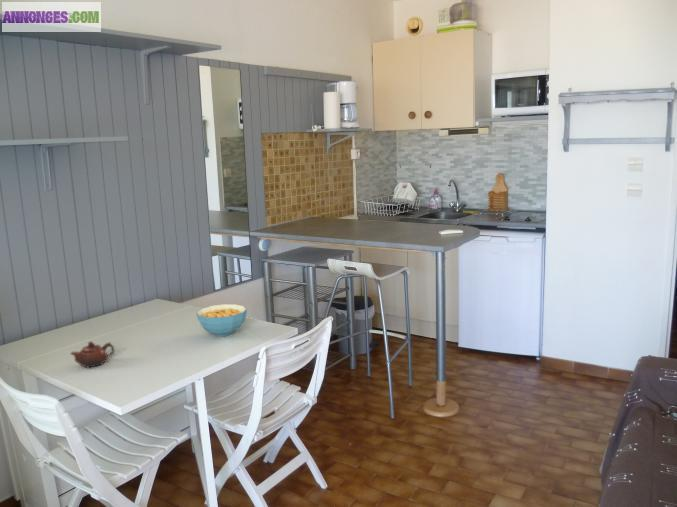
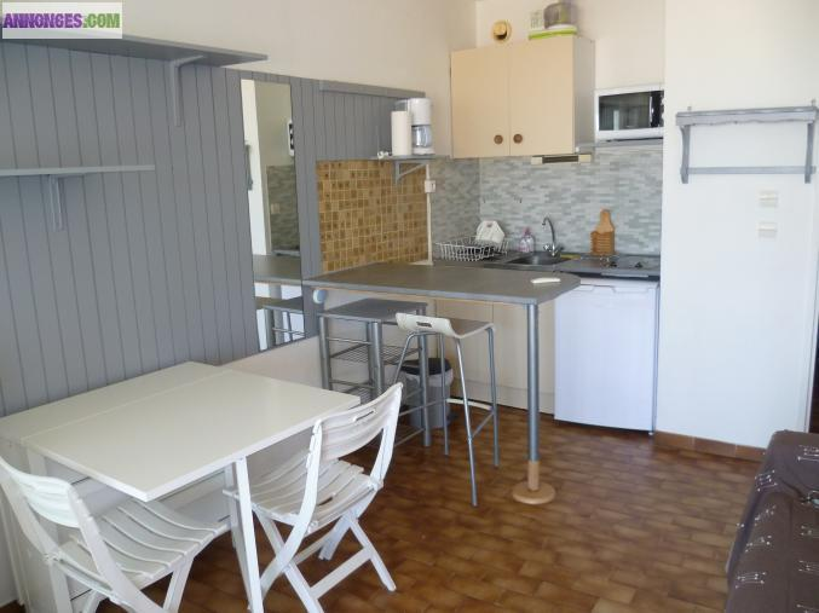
- cereal bowl (222, 322)
- teapot (93, 352)
